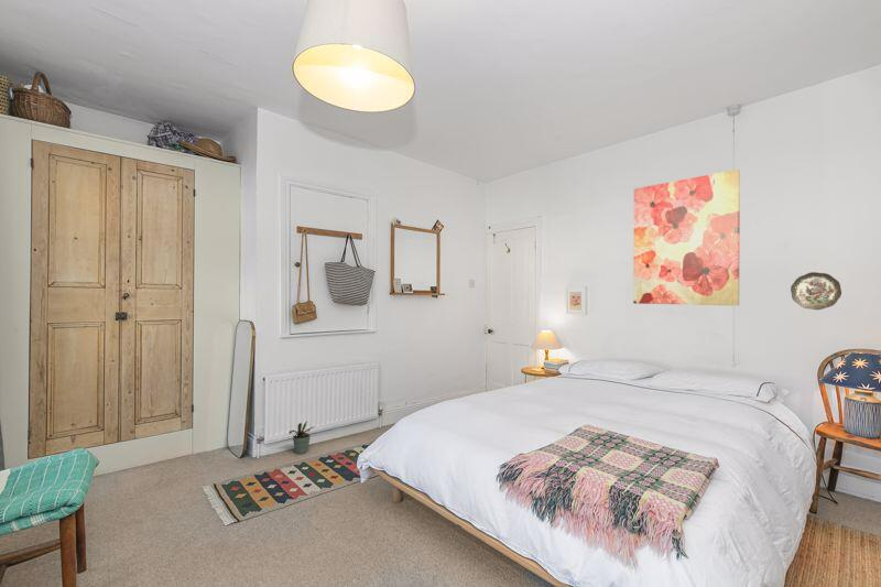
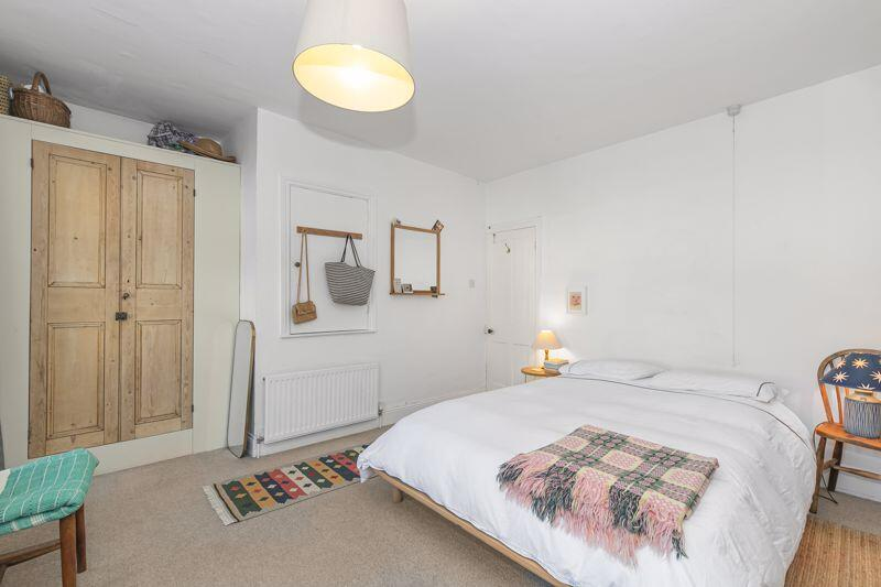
- decorative plate (815, 291)
- potted plant (302, 436)
- wall art (682, 242)
